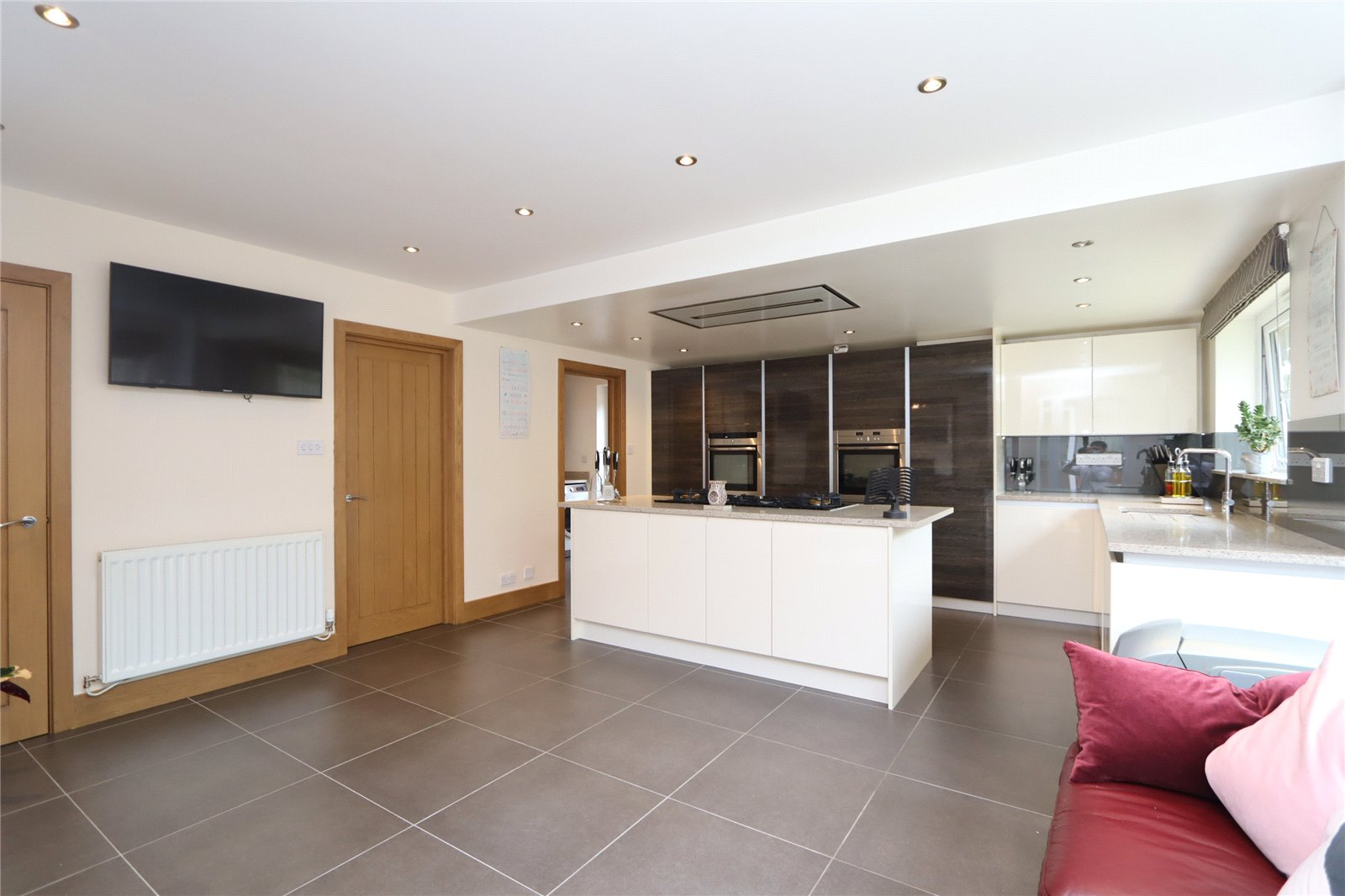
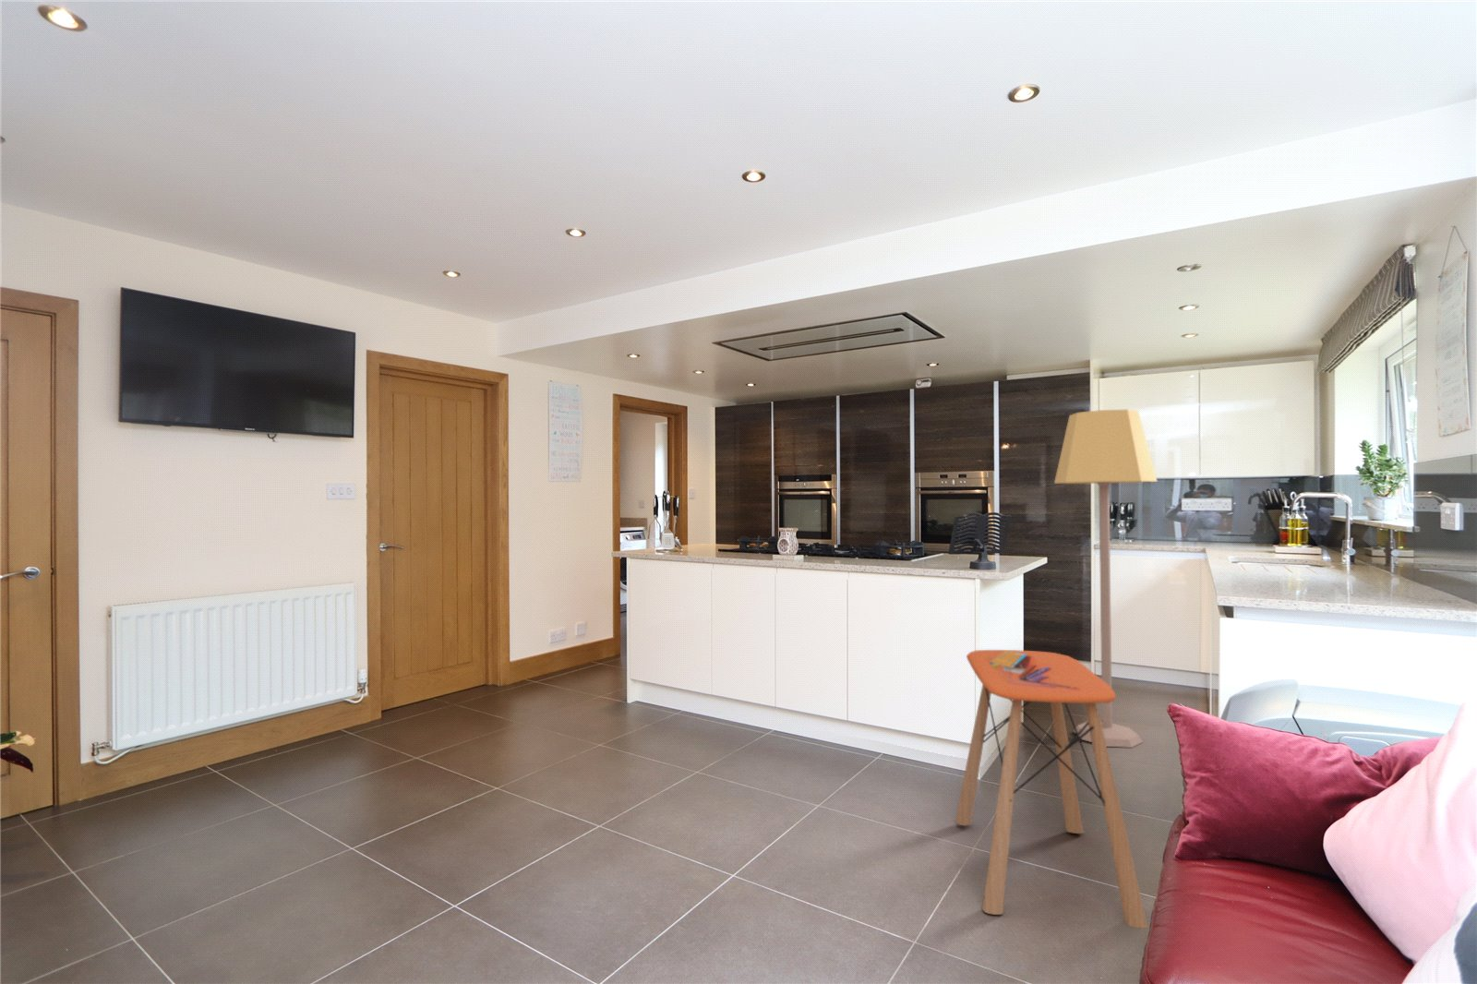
+ side table (1039, 770)
+ lamp (1105, 574)
